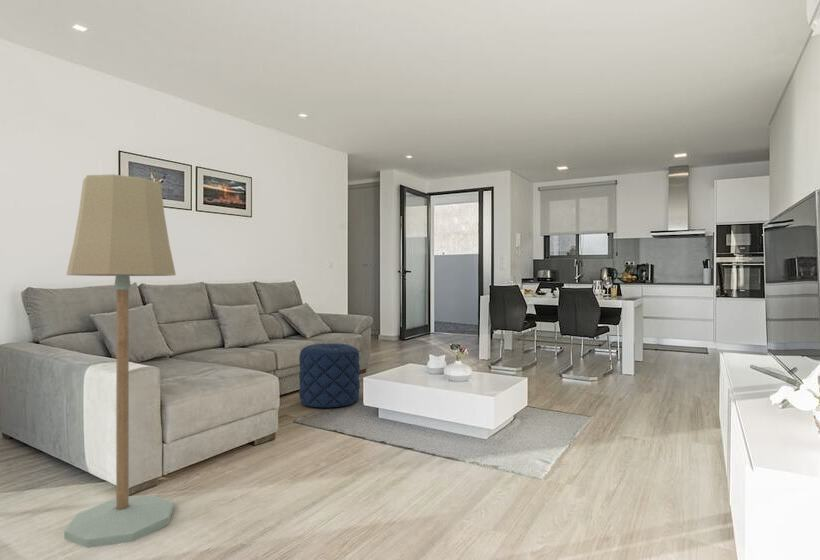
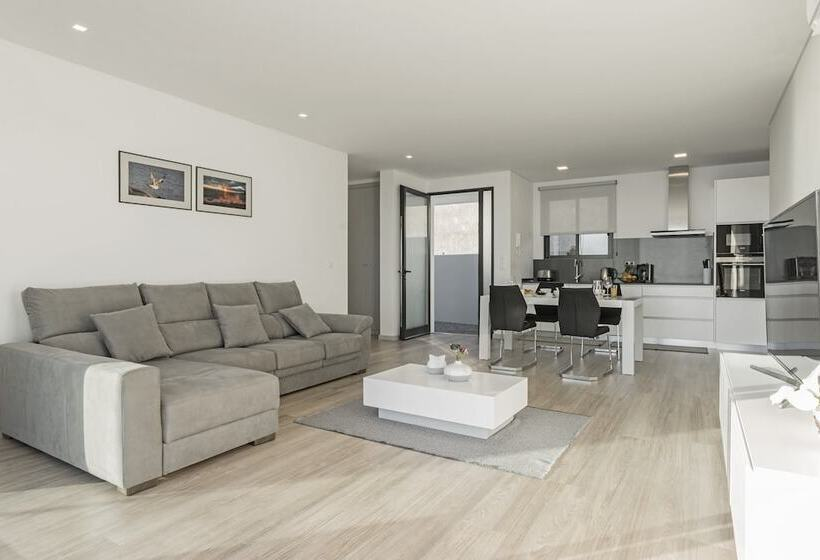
- pouf (329, 373)
- floor lamp (122, 351)
